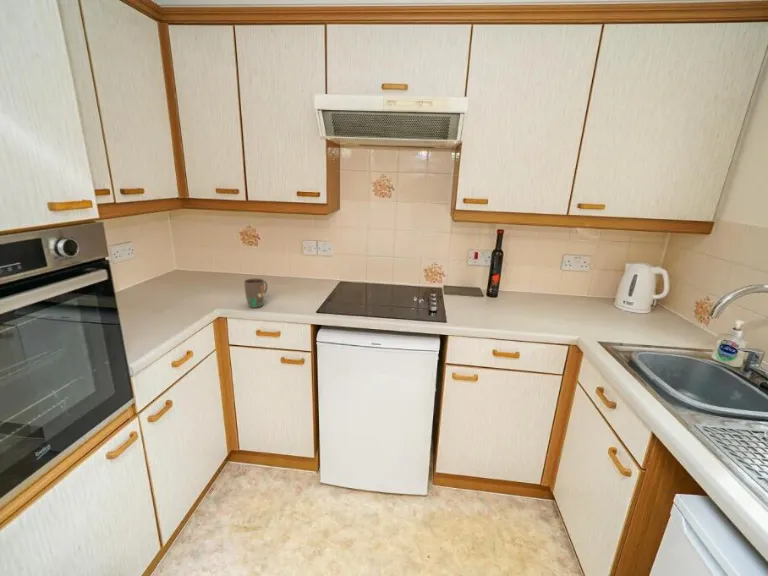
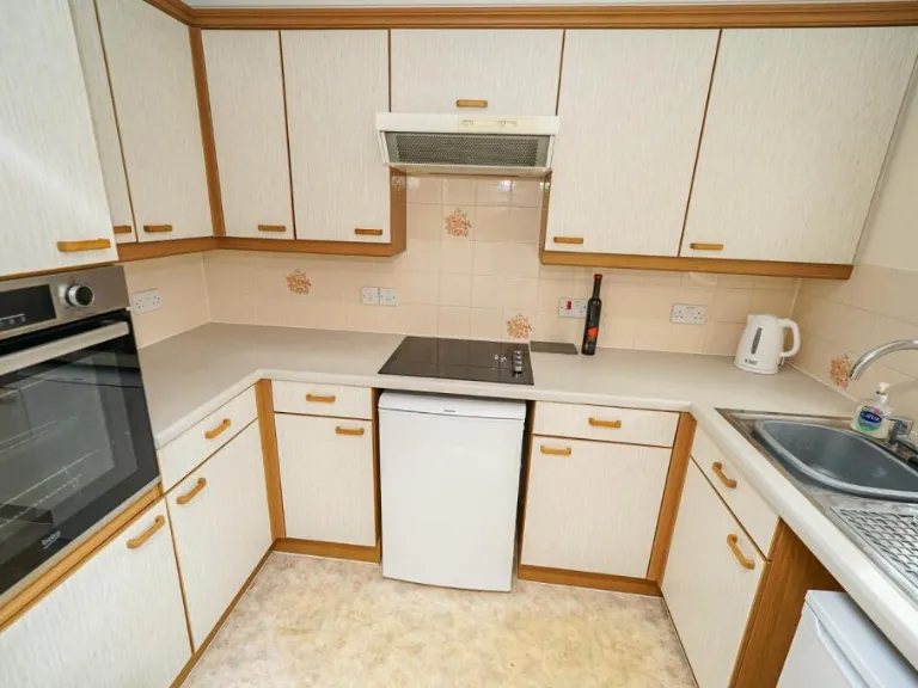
- mug (257, 292)
